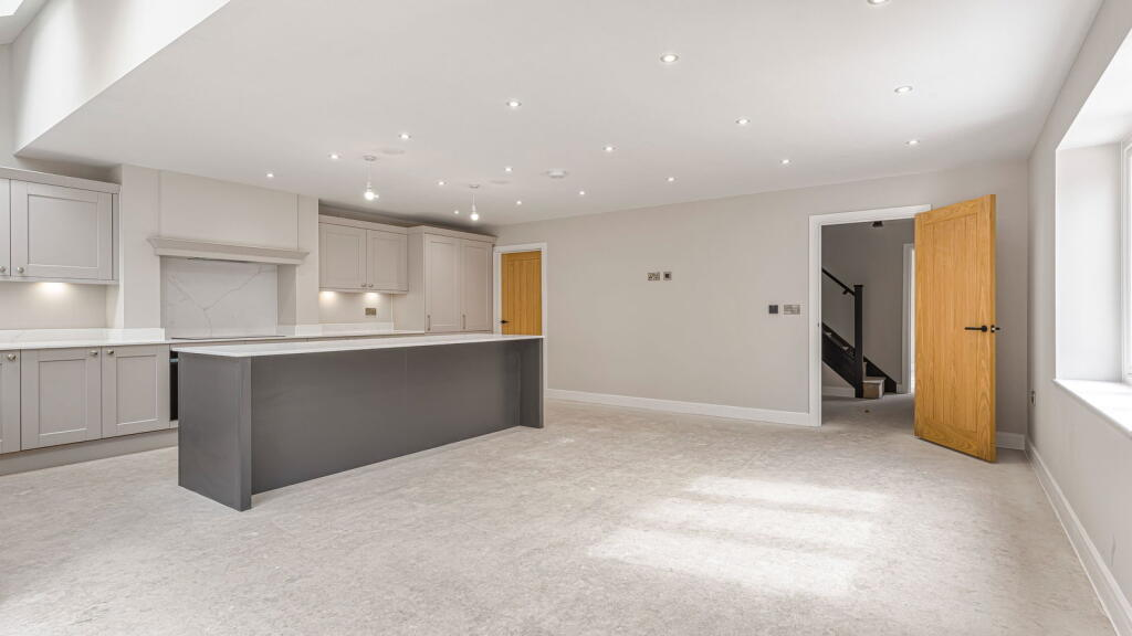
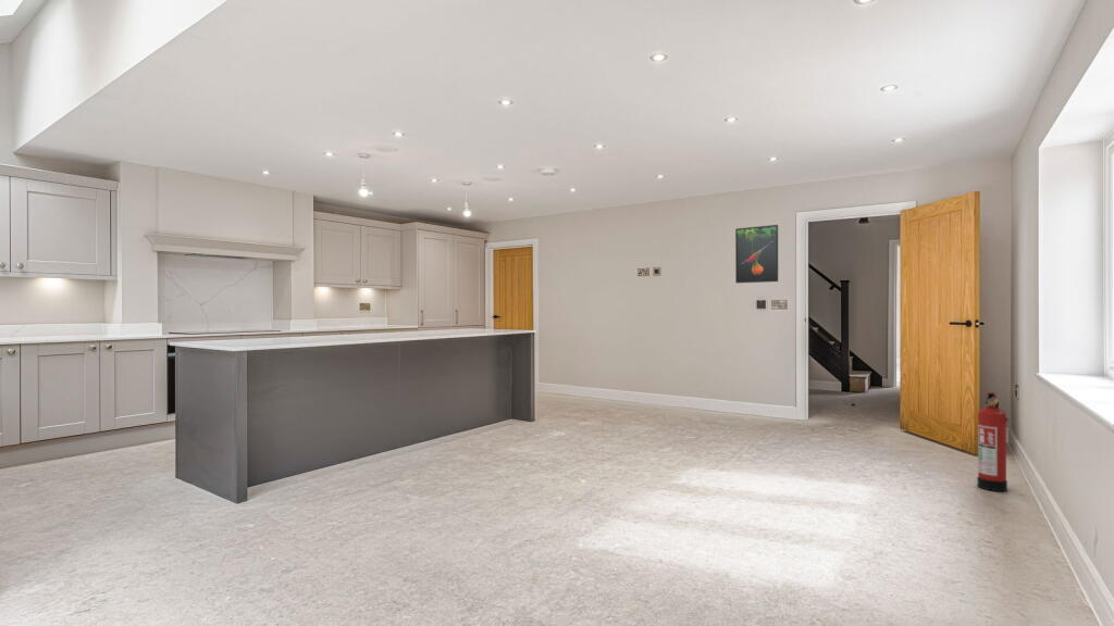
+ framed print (756, 254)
+ fire extinguisher (992, 439)
